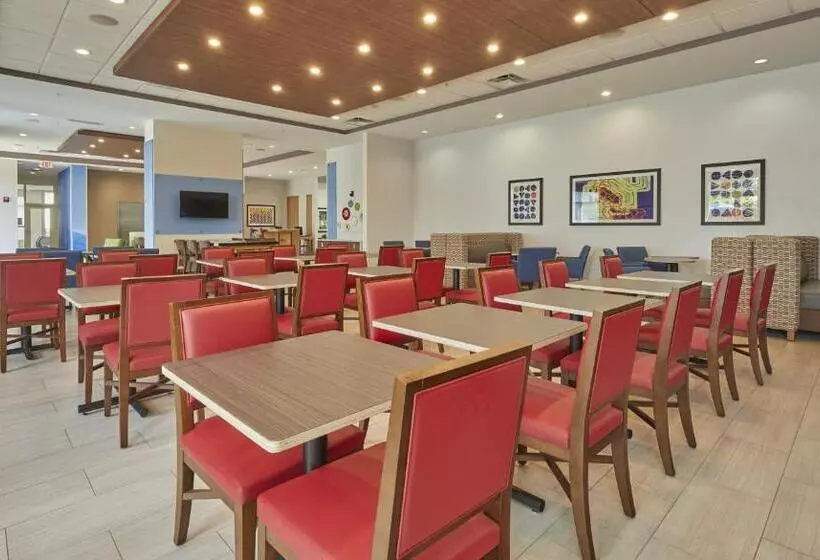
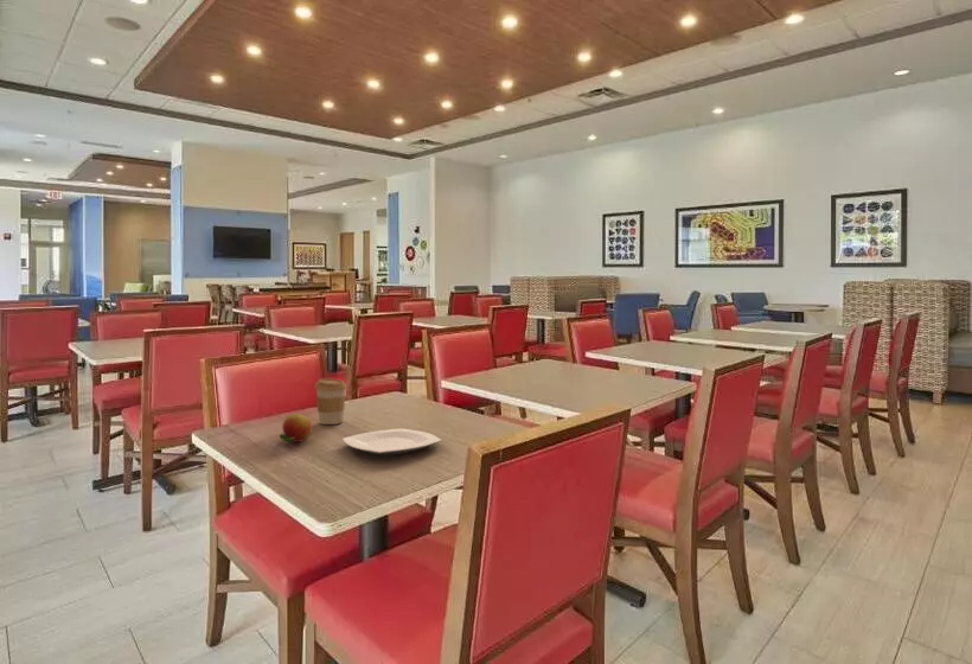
+ fruit (296, 427)
+ coffee cup (331, 401)
+ plate (391, 442)
